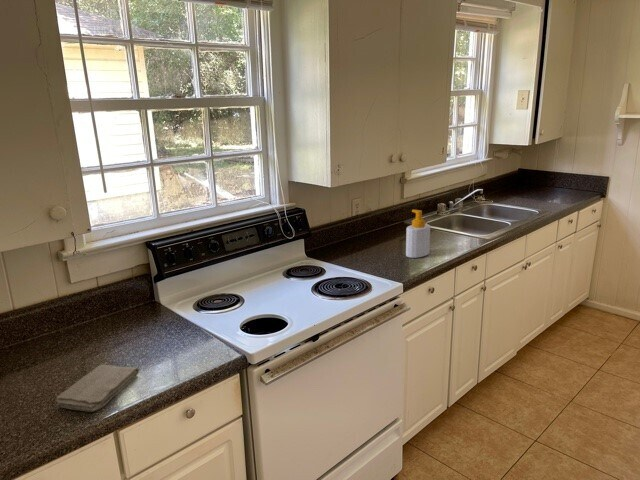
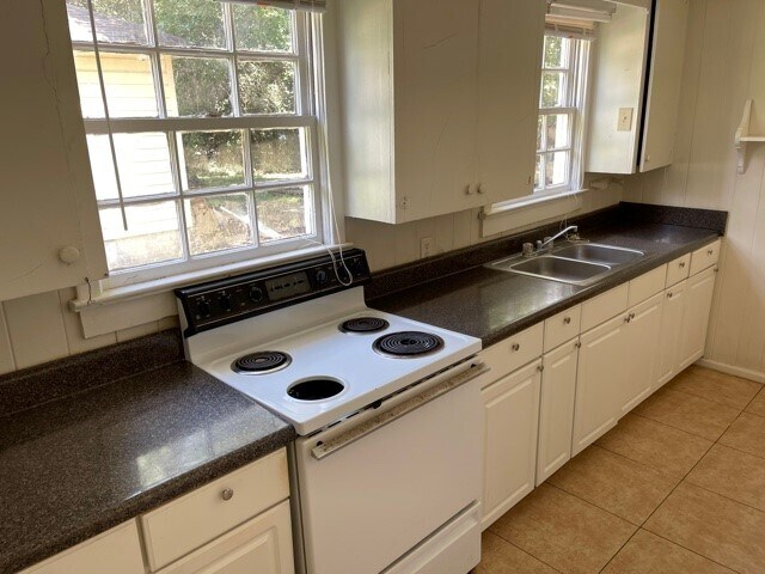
- washcloth (98, 385)
- soap bottle (418, 233)
